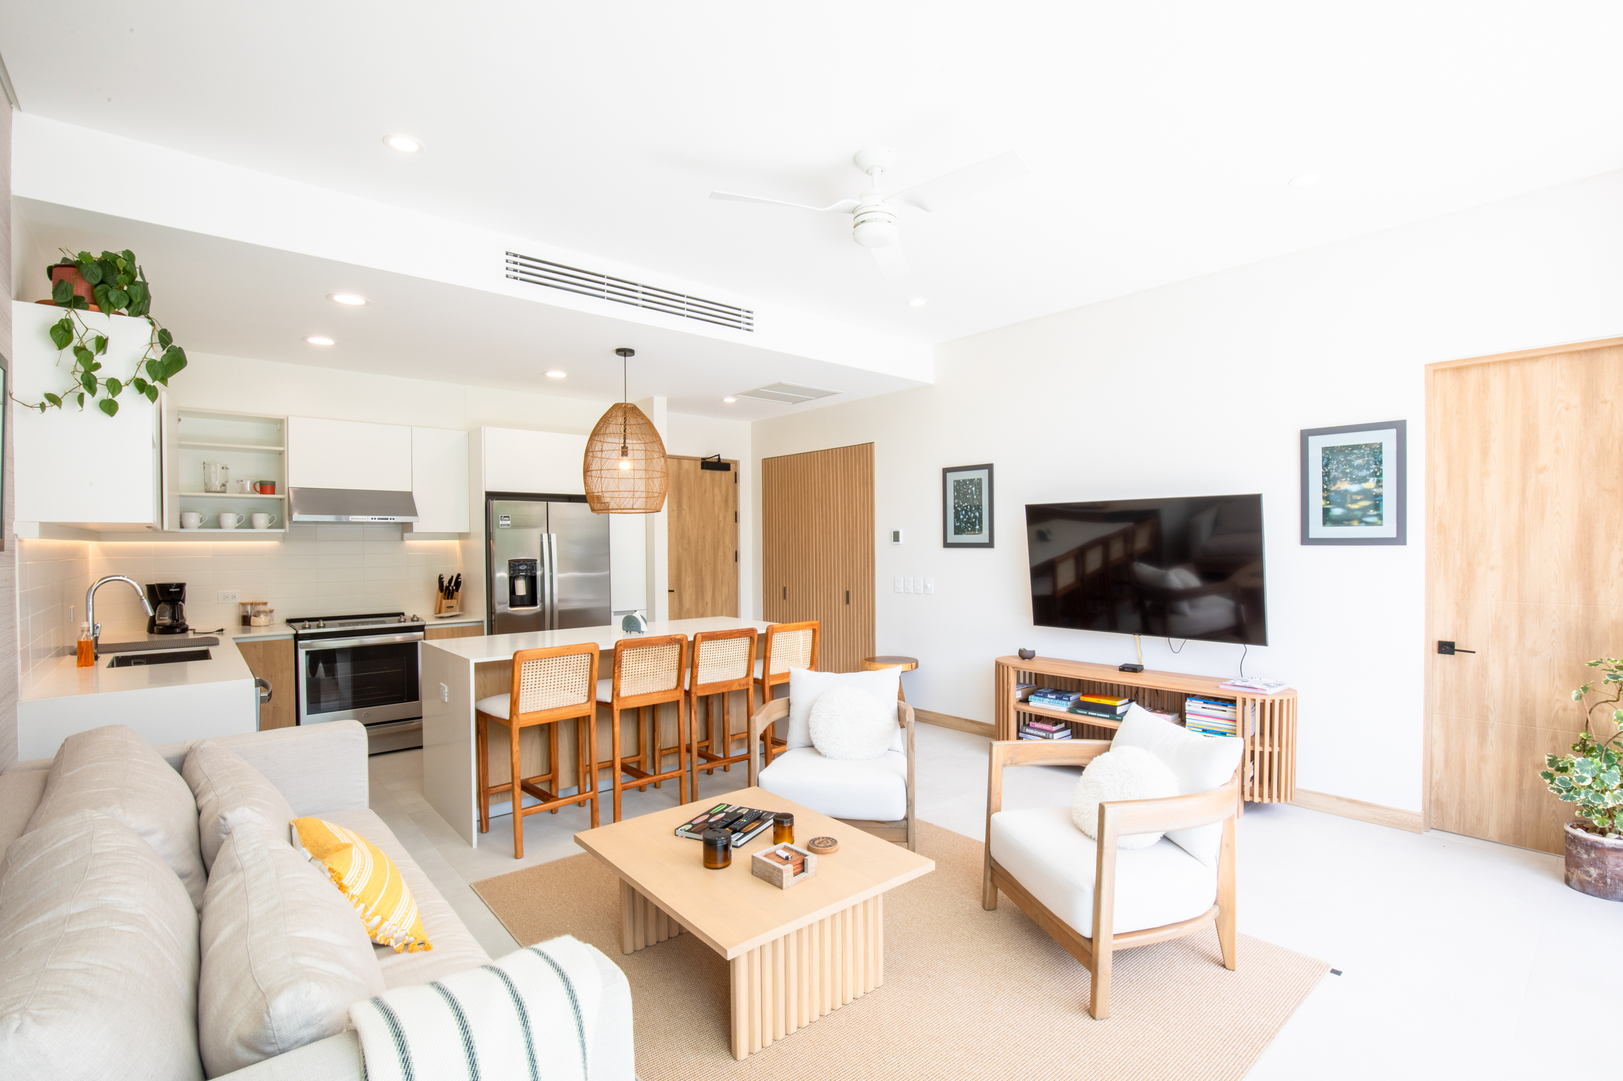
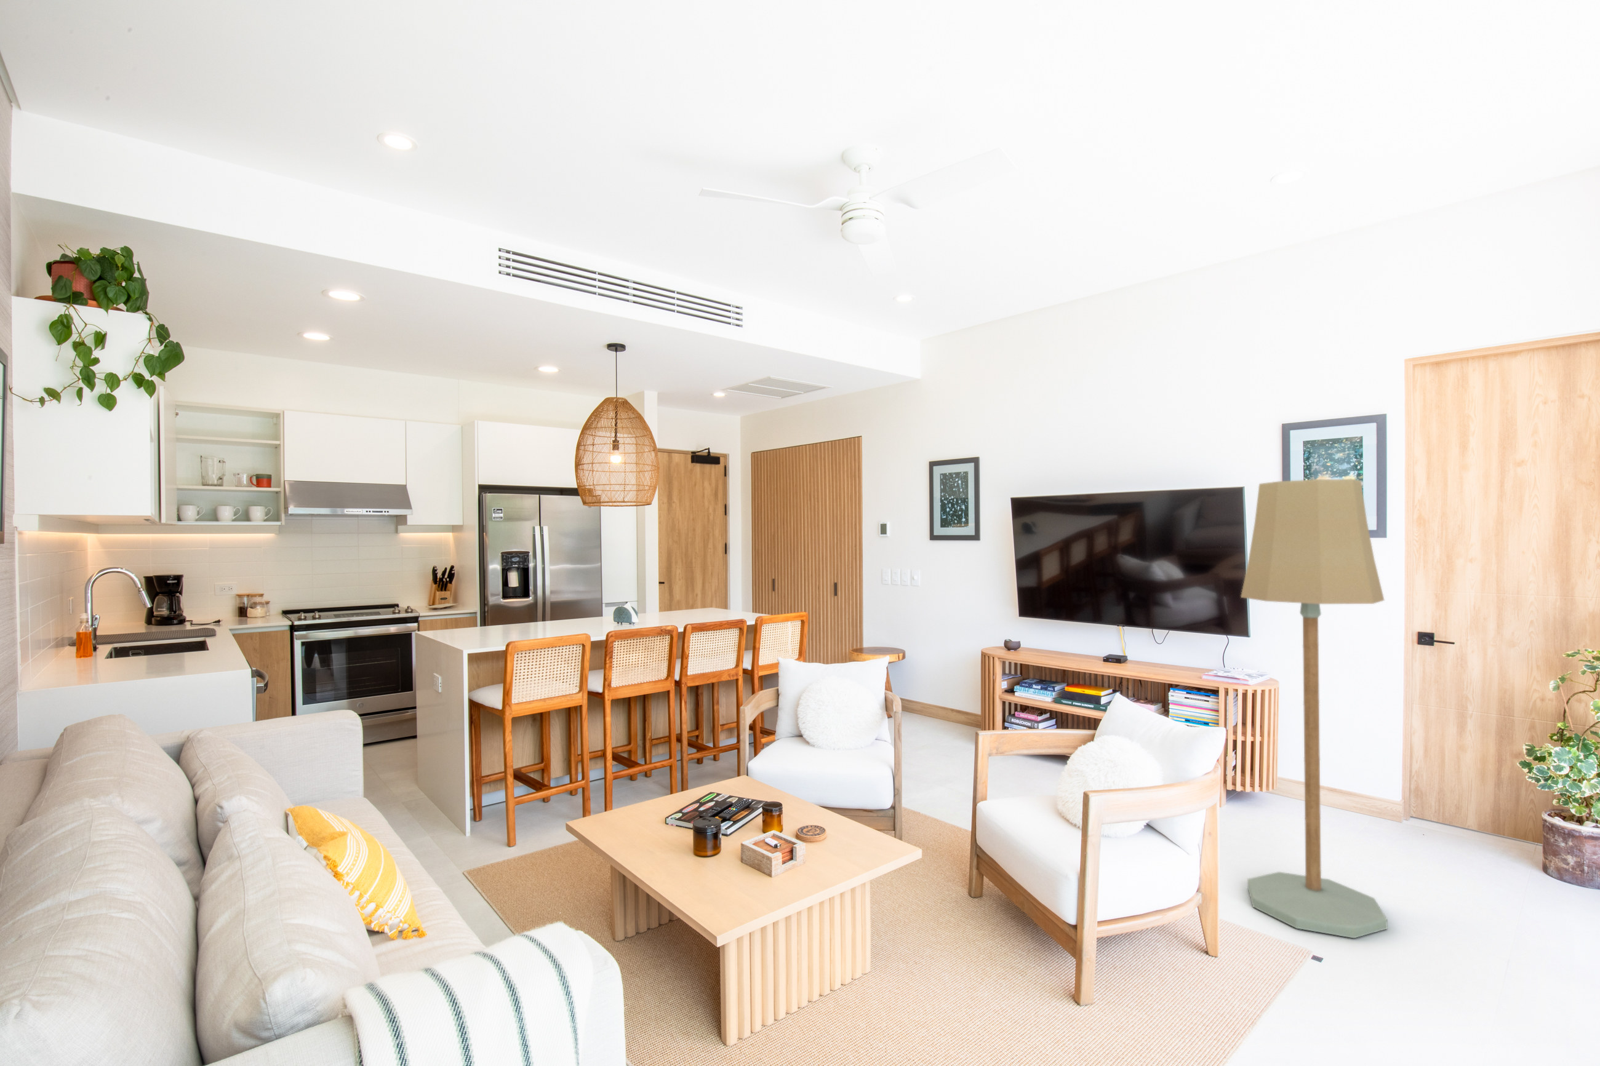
+ floor lamp (1311, 695)
